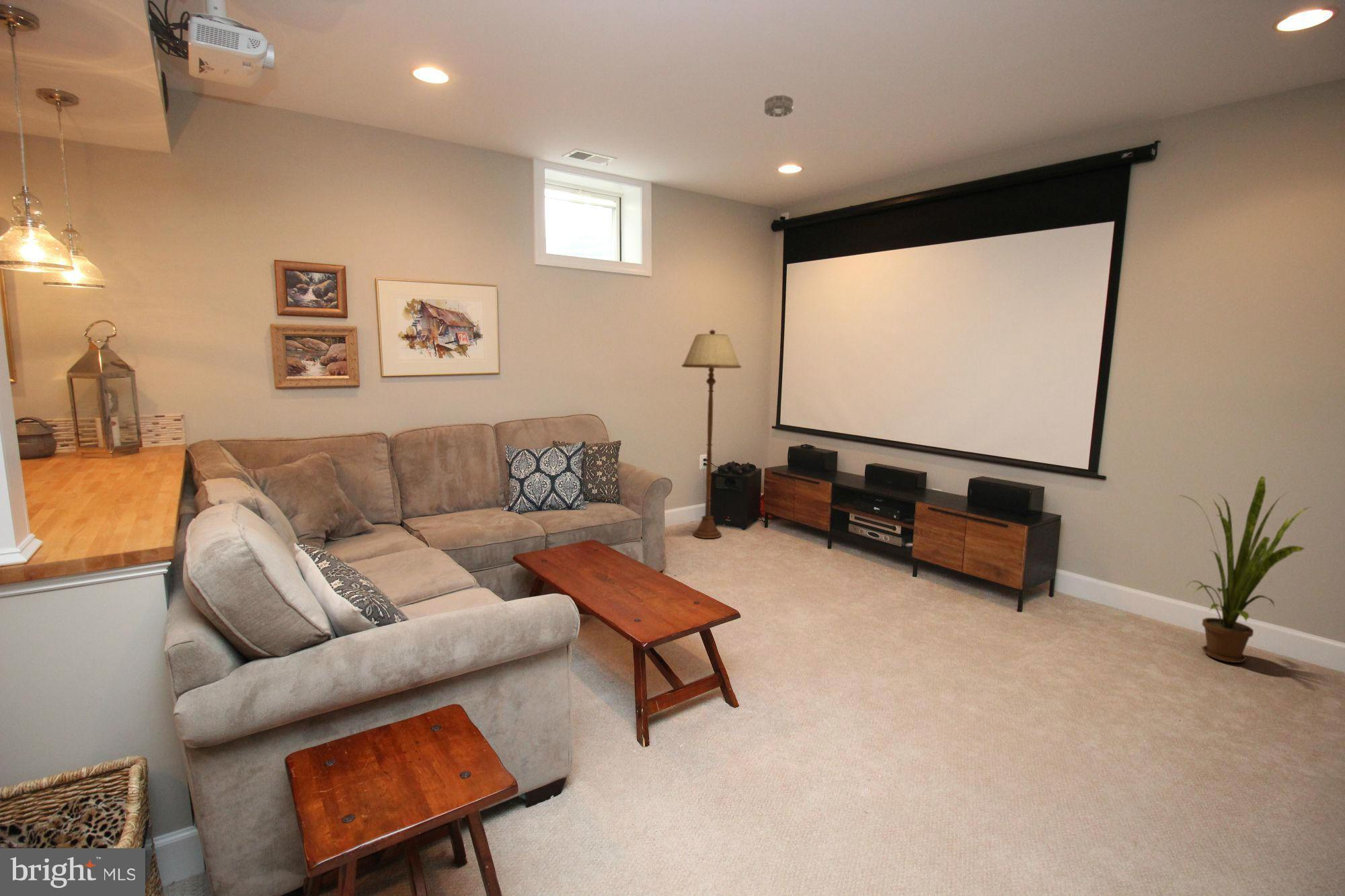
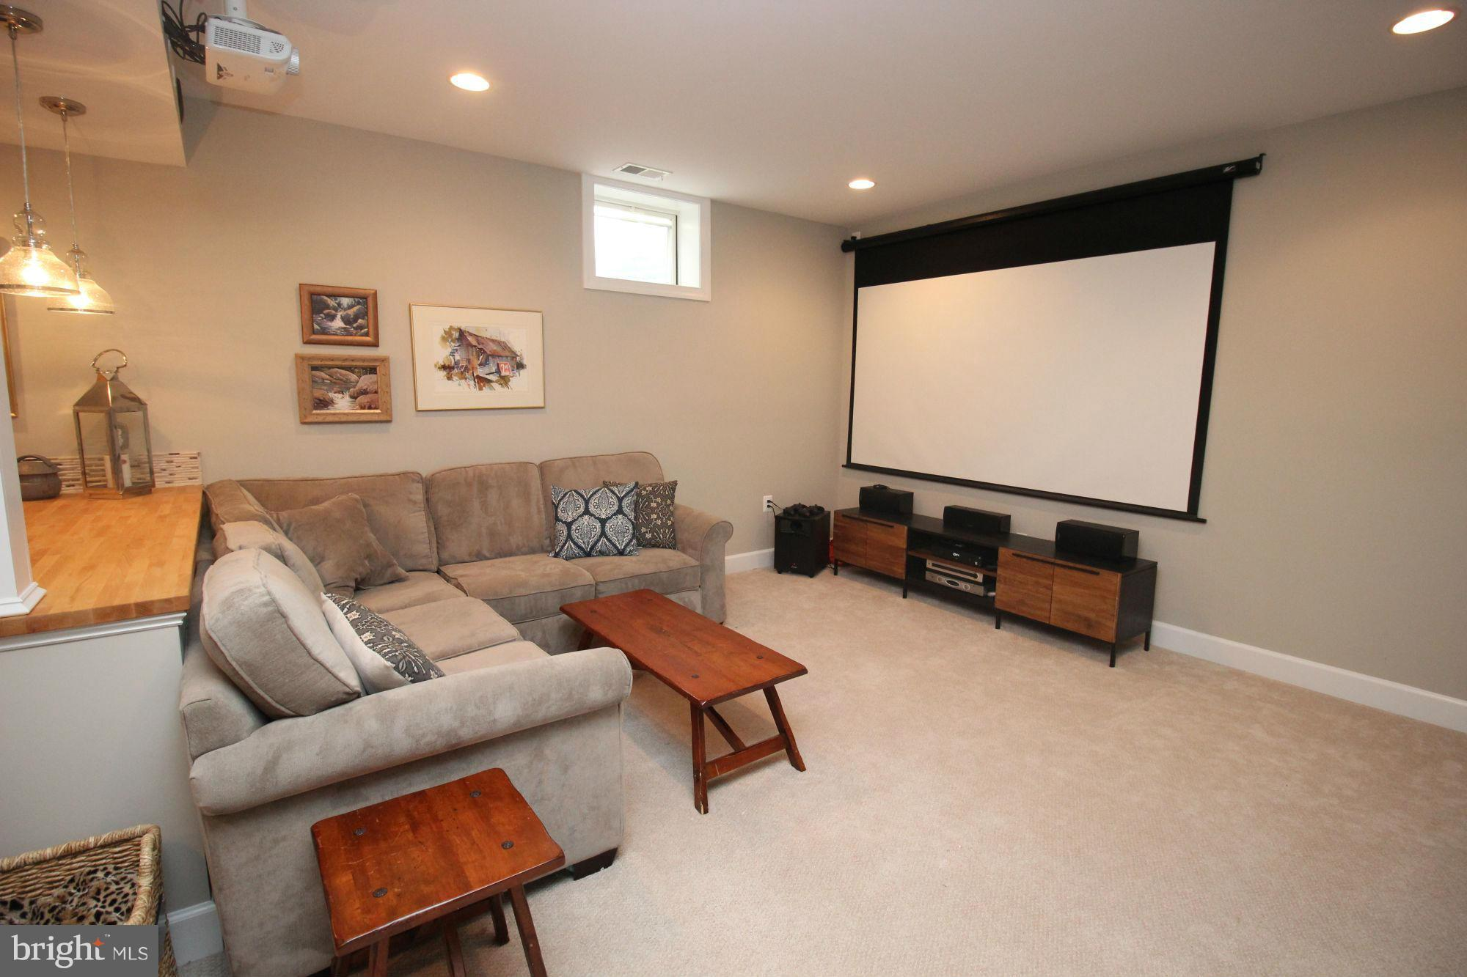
- floor lamp (709, 434)
- smoke detector (778, 106)
- house plant (1232, 567)
